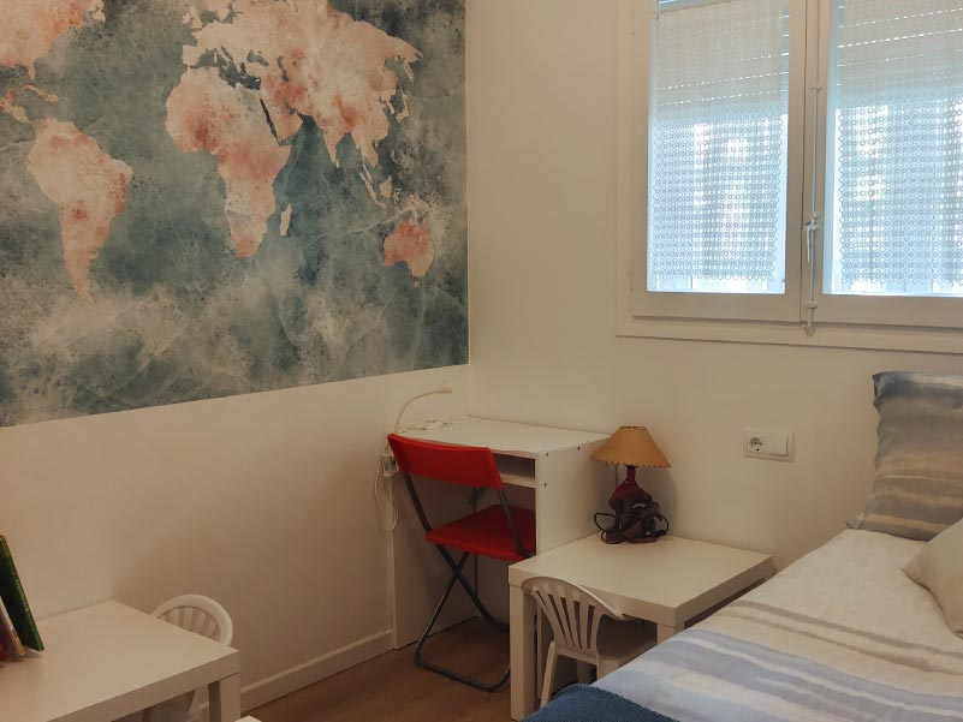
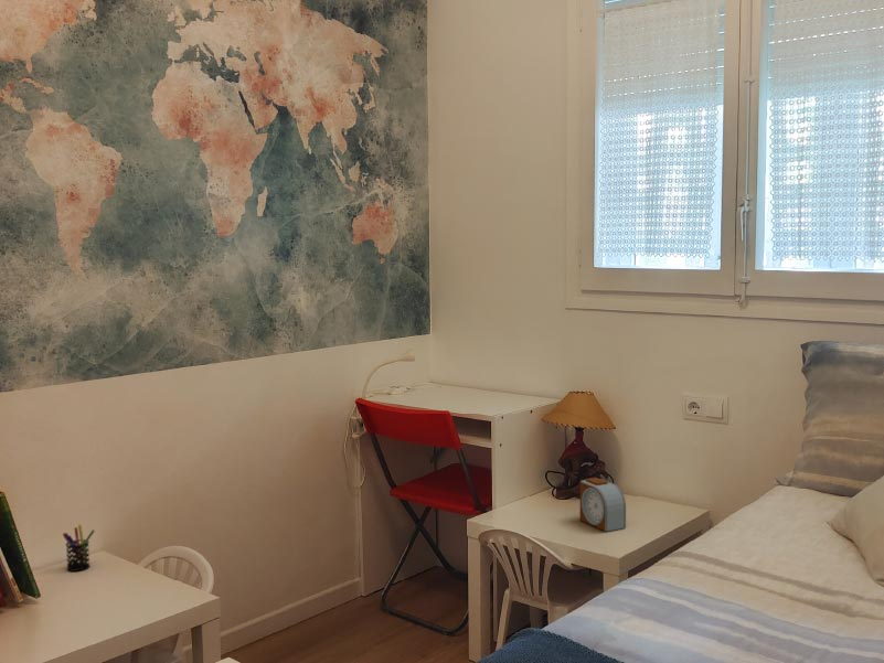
+ pen holder (79, 546)
+ alarm clock (600, 502)
